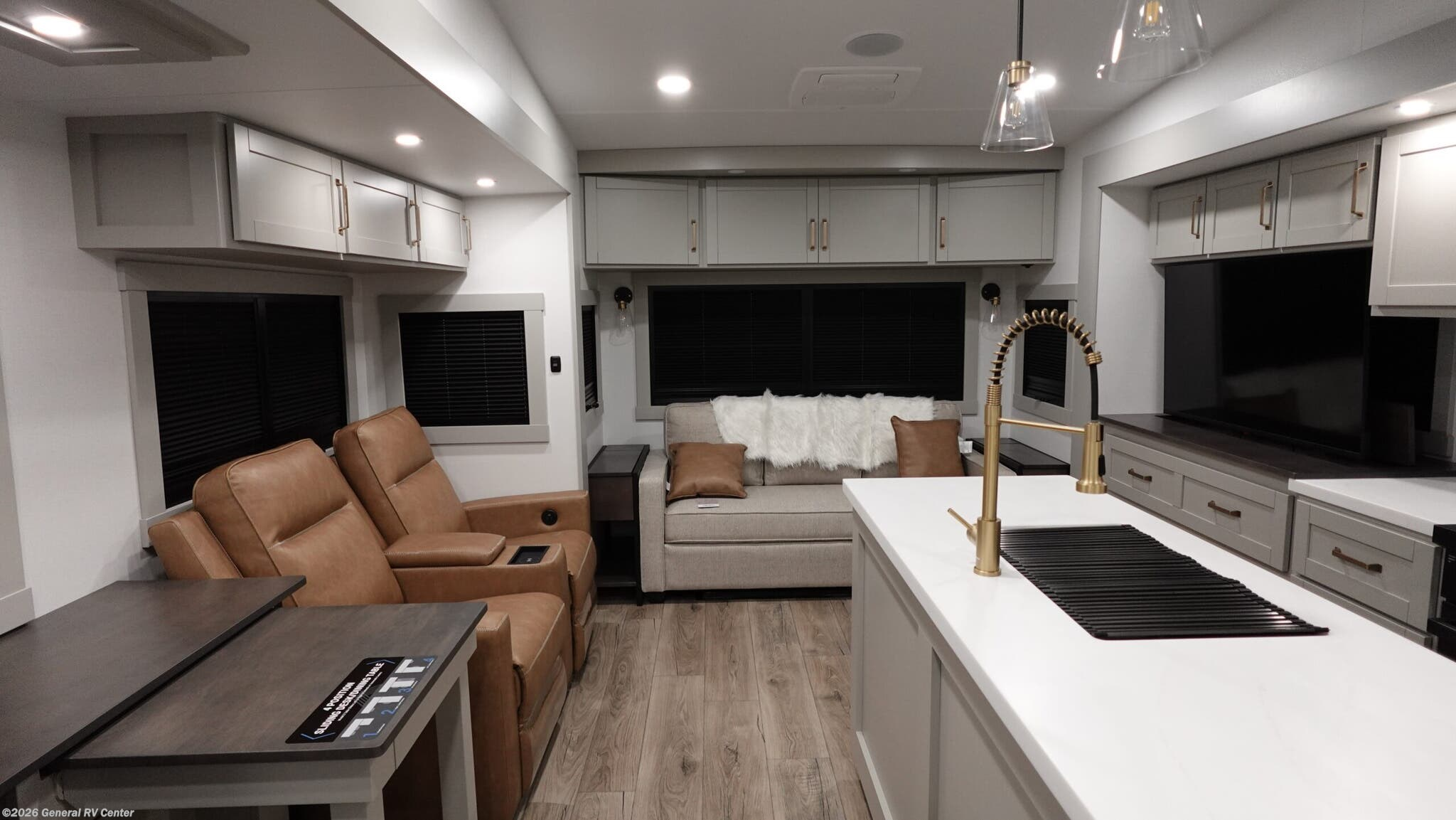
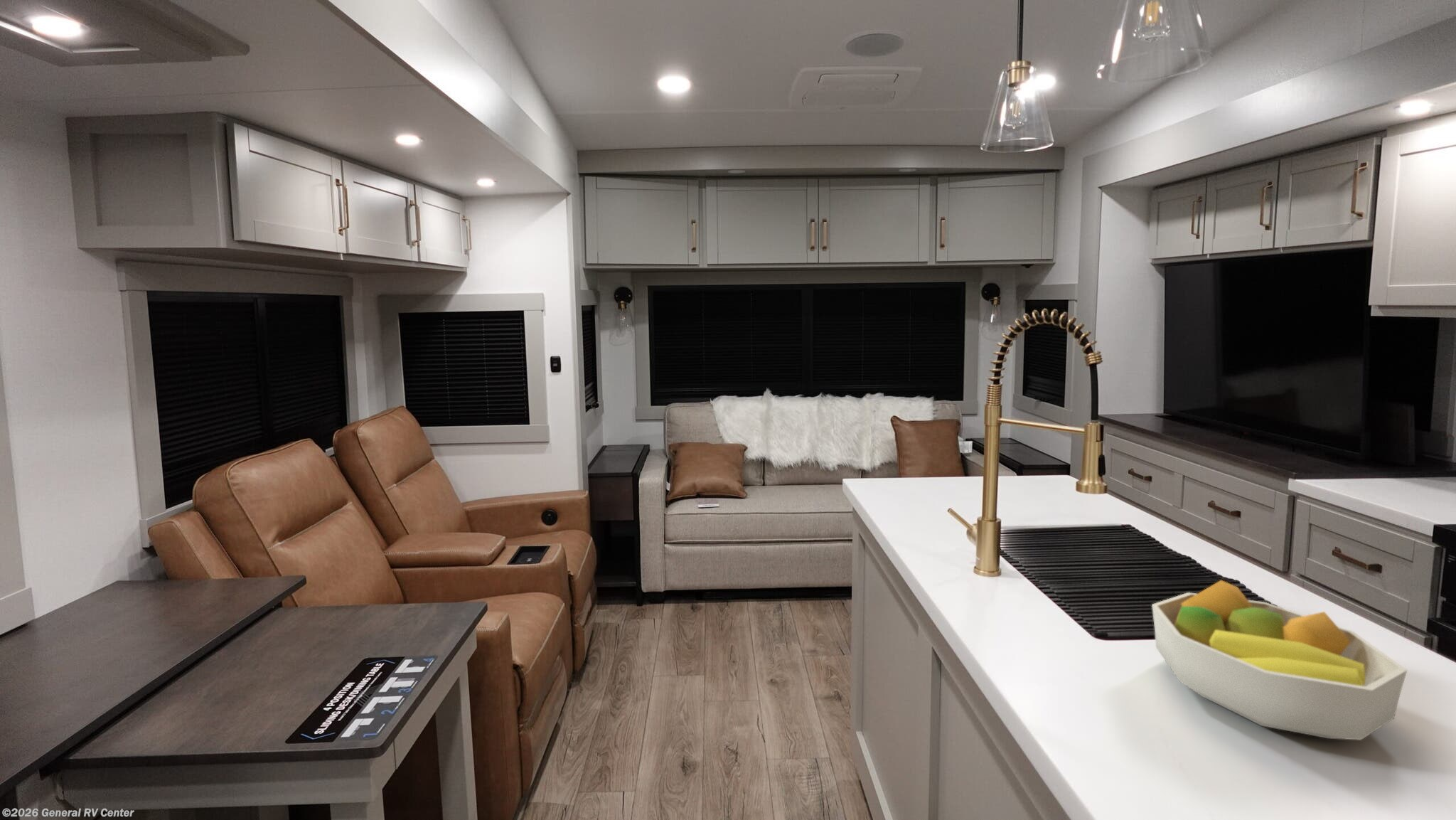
+ fruit bowl (1264, 650)
